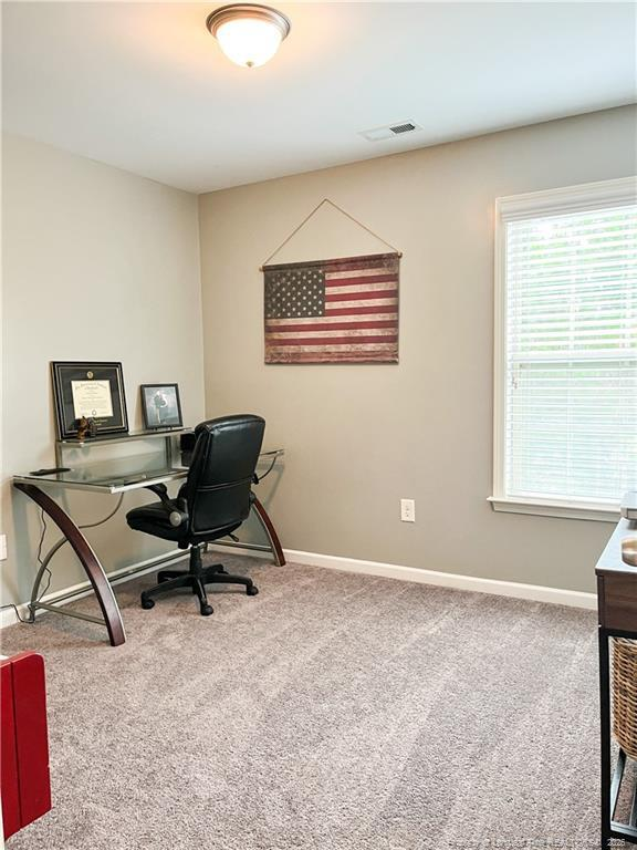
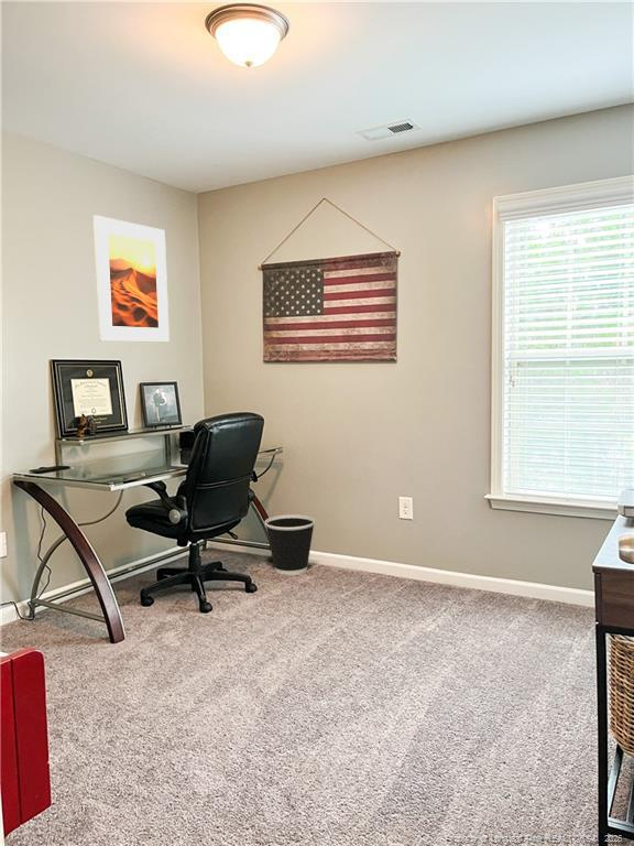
+ wastebasket (289, 544)
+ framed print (133, 282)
